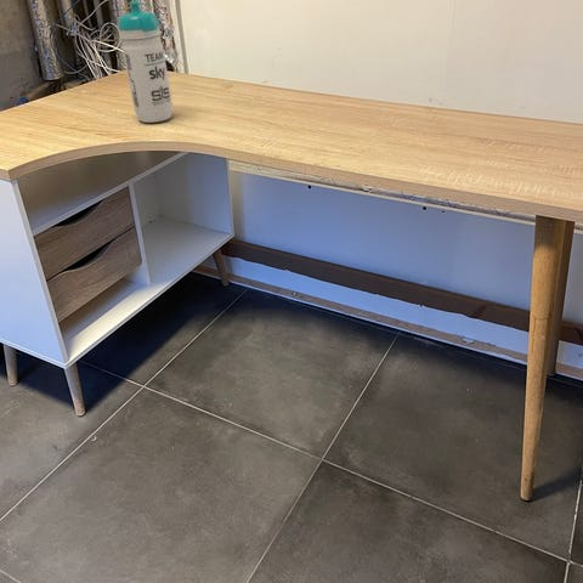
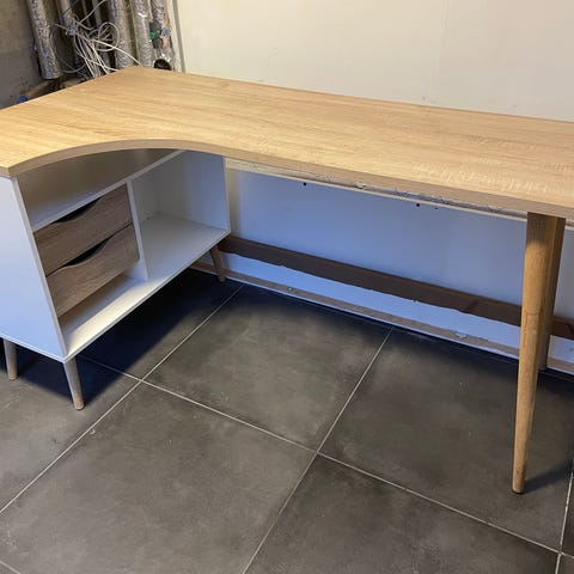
- water bottle (145, 62)
